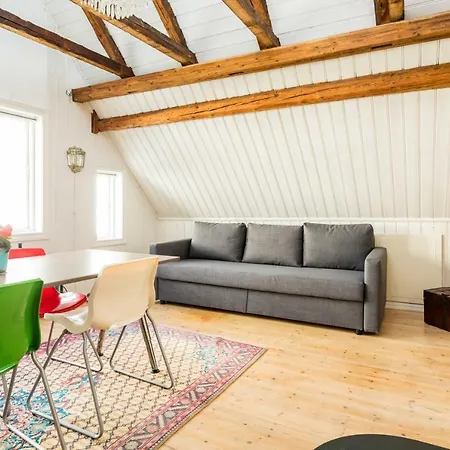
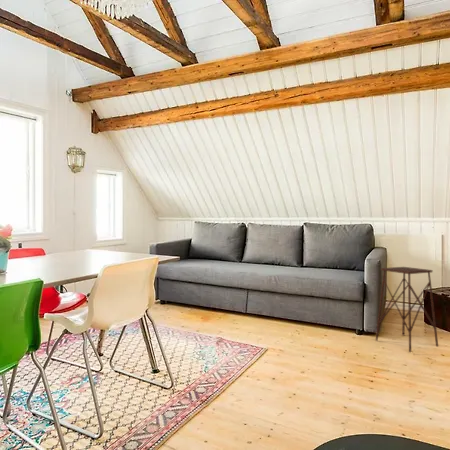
+ side table (408, 306)
